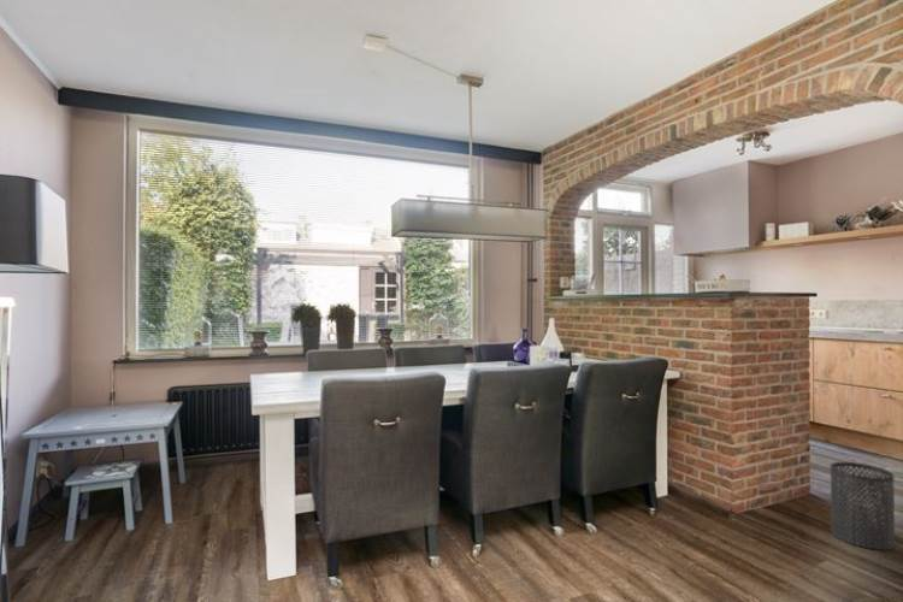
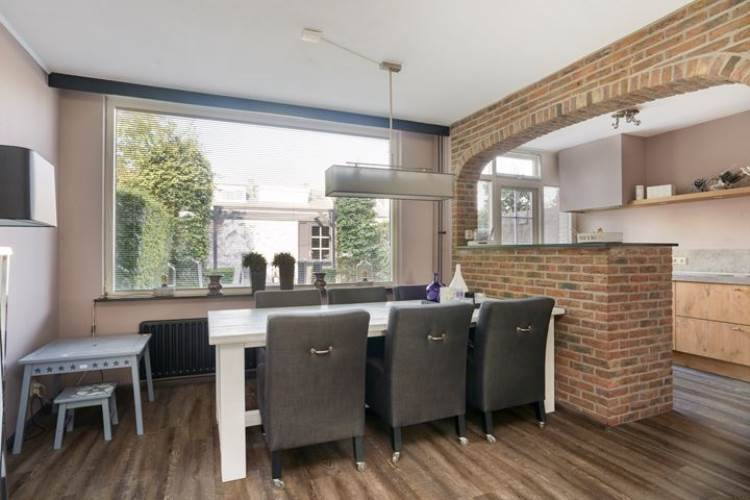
- trash can (861, 503)
